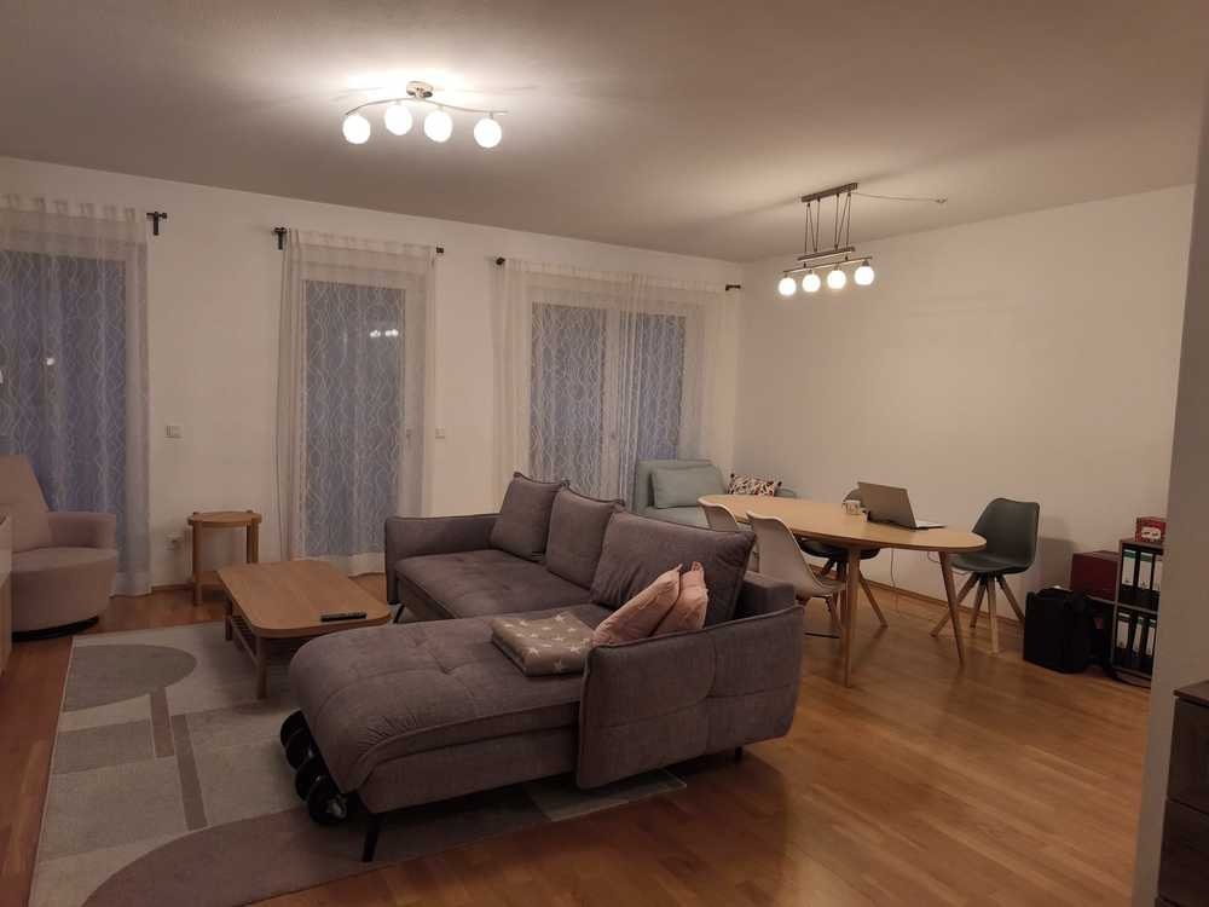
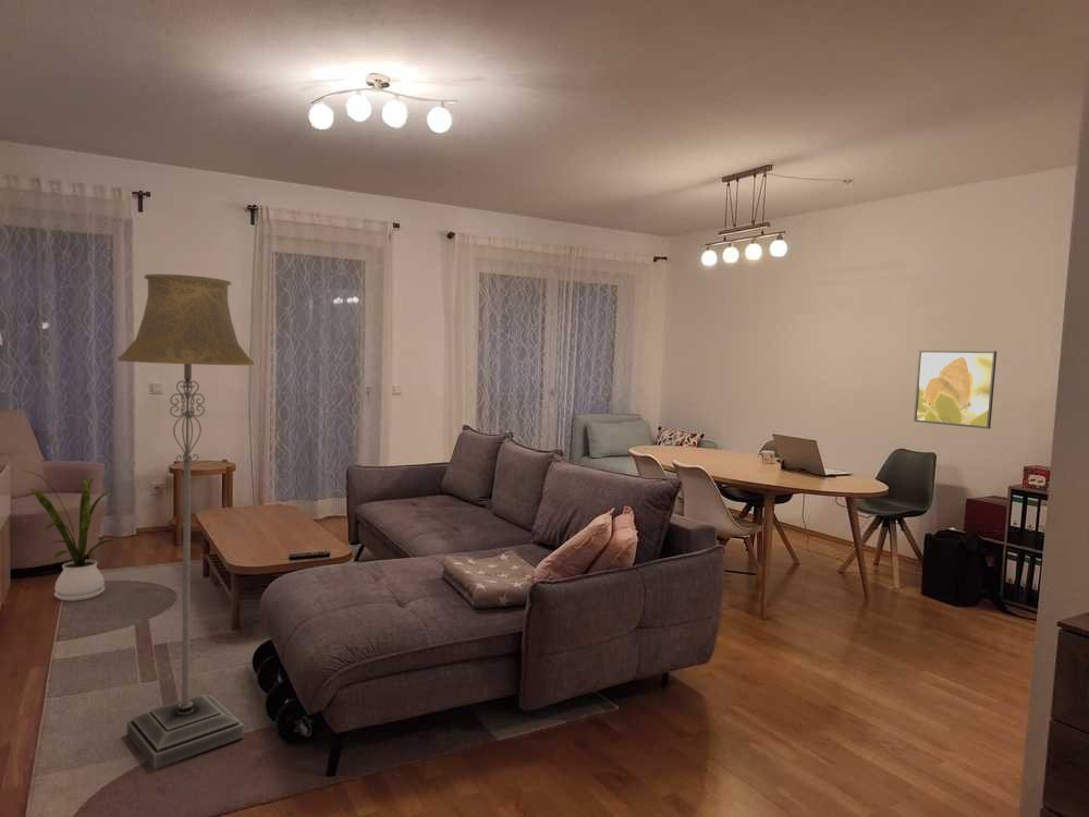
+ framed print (953, 388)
+ floor lamp (186, 512)
+ house plant (73, 532)
